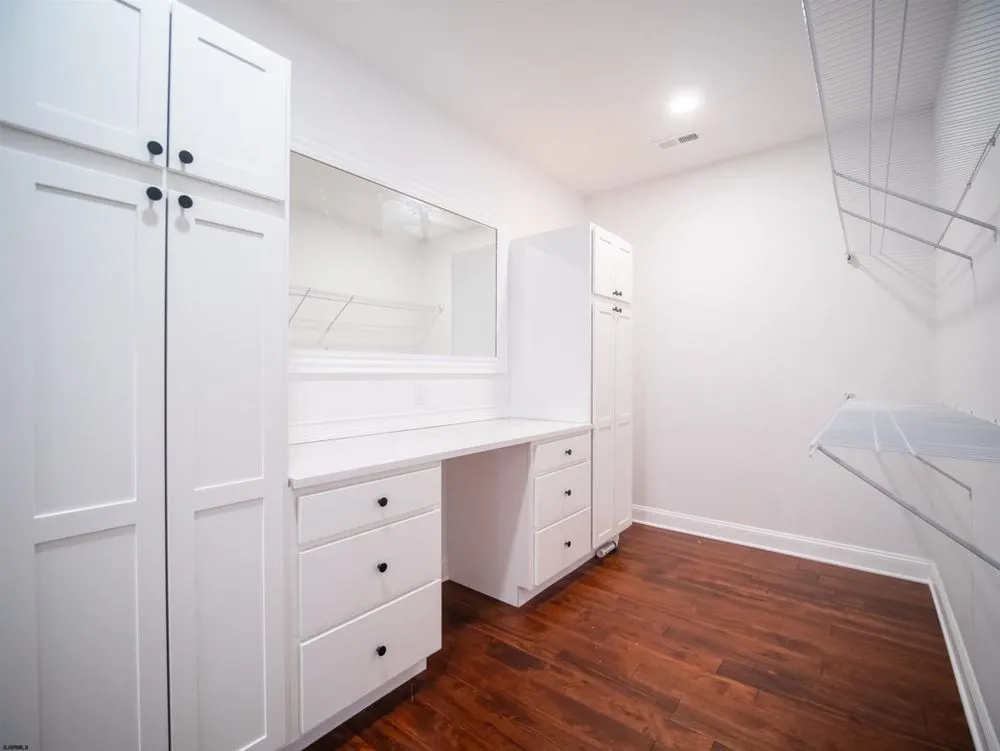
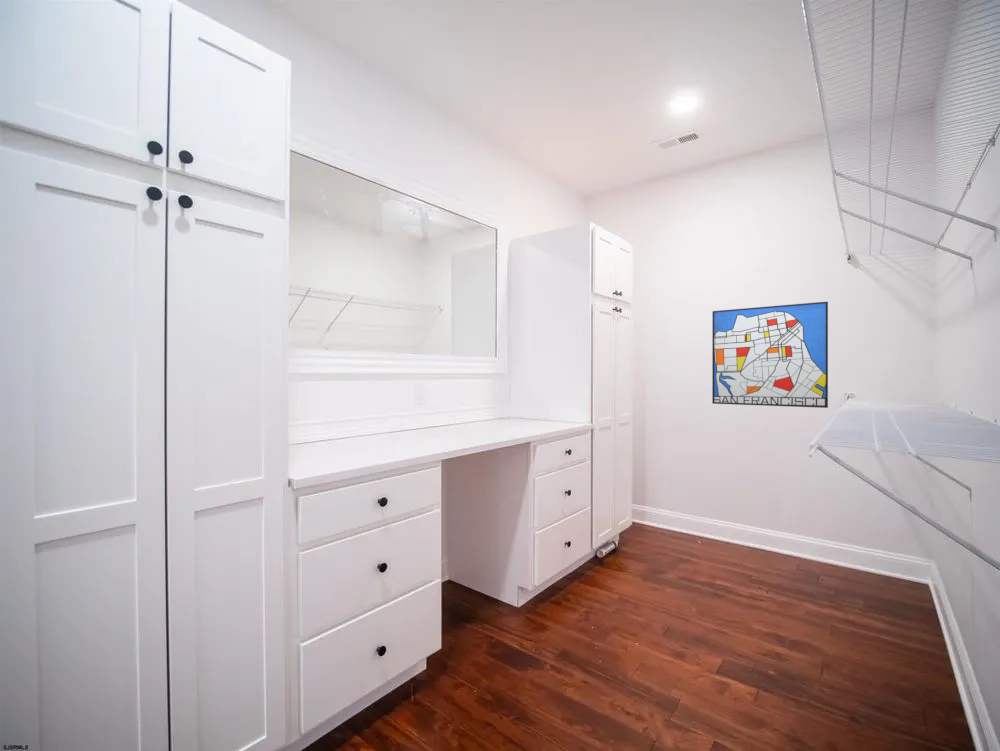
+ wall art (766, 356)
